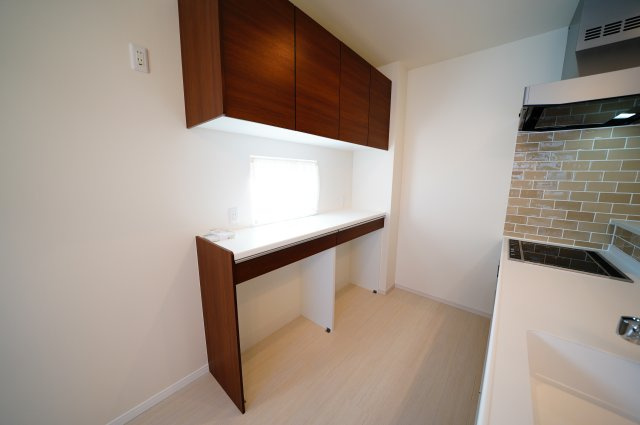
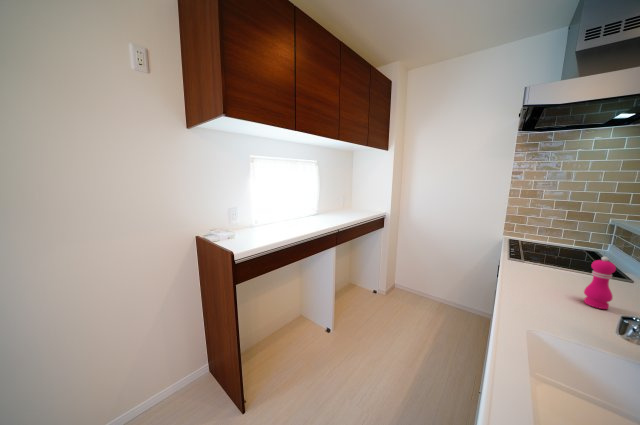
+ pepper mill (600, 281)
